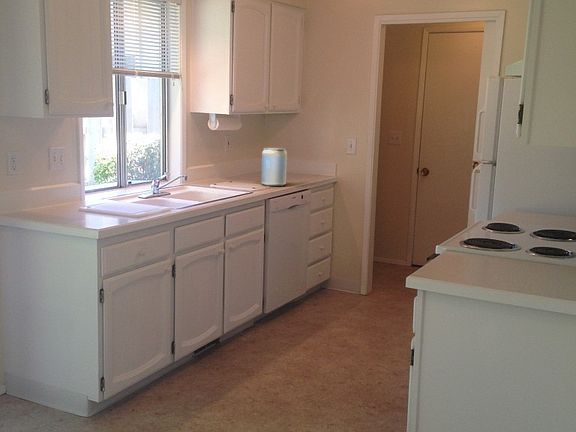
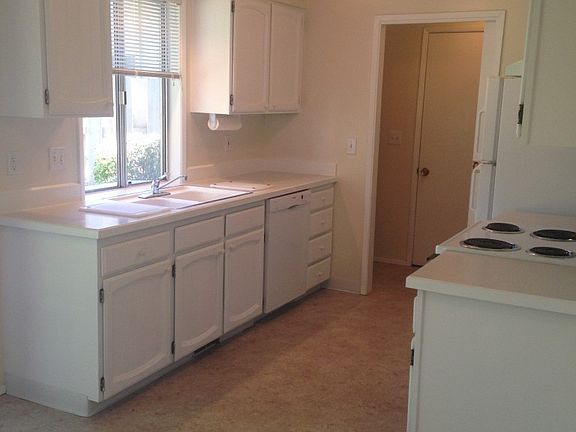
- soda can (274, 166)
